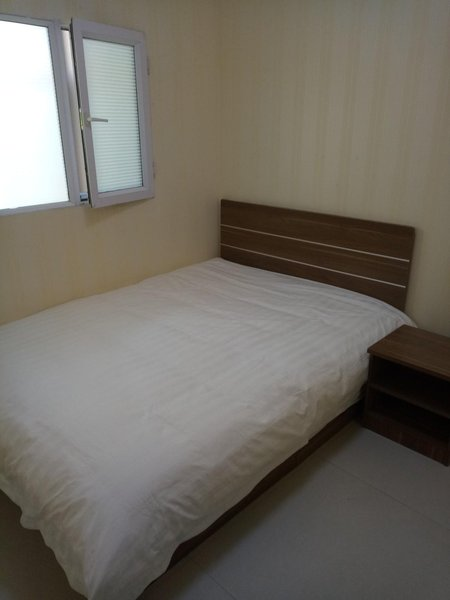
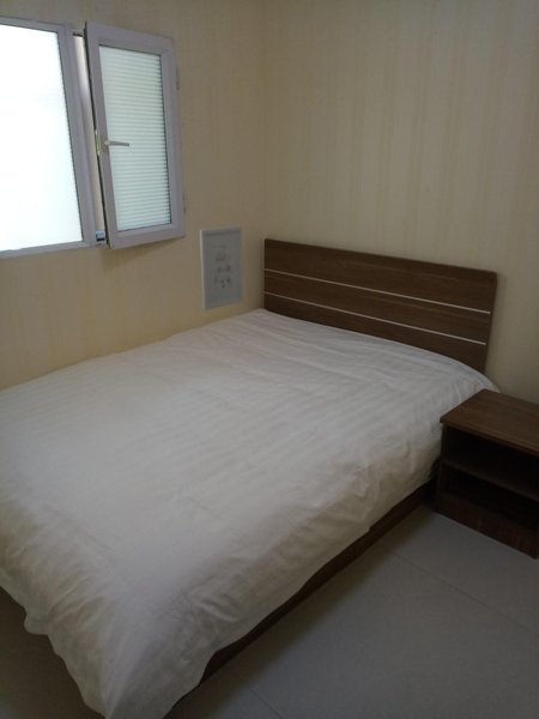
+ wall art (222, 267)
